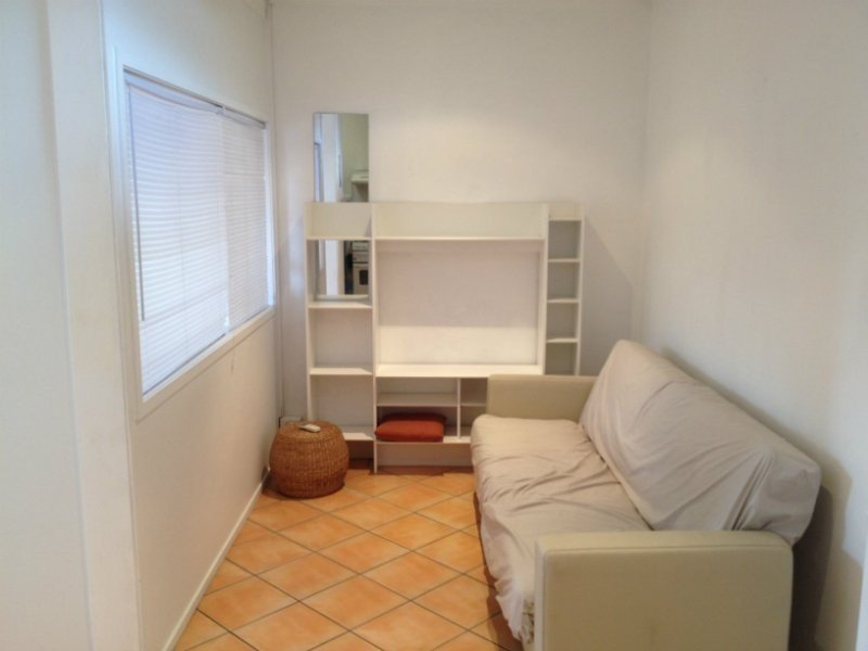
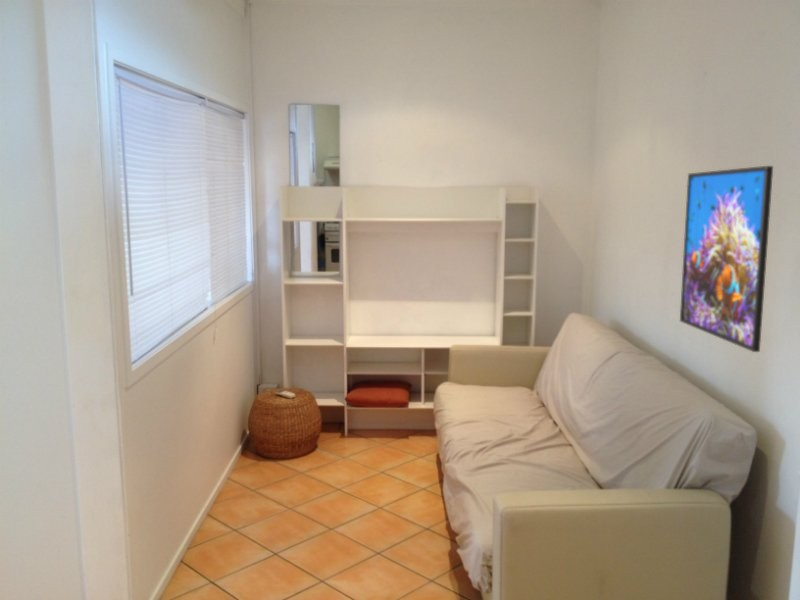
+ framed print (720, 254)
